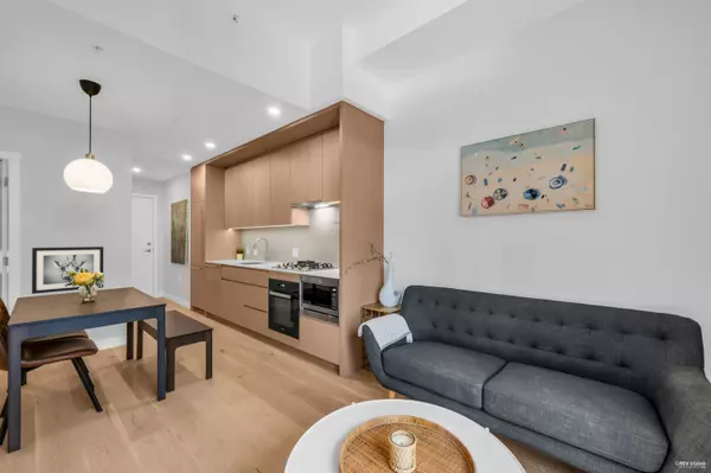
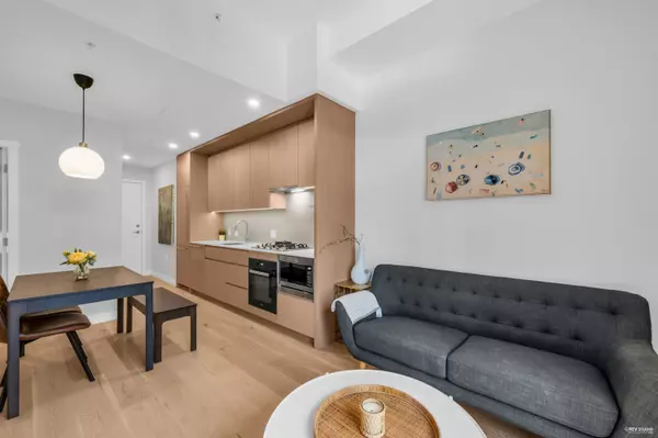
- wall art (69, 268)
